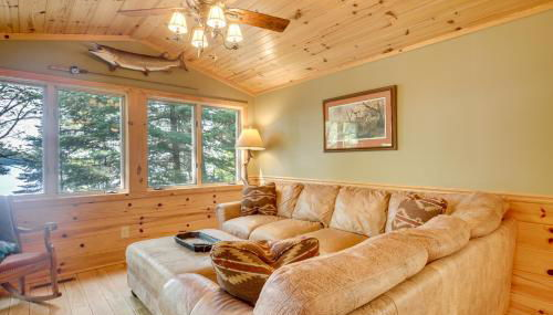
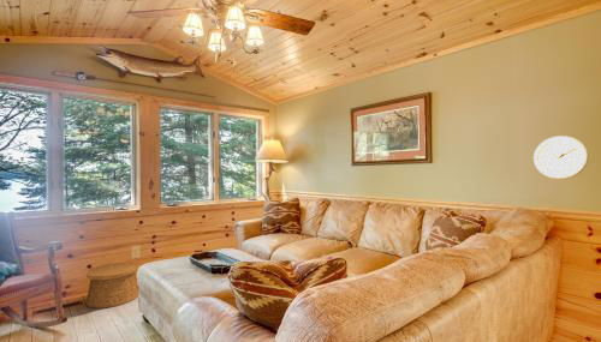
+ basket (113, 283)
+ wall clock (559, 157)
